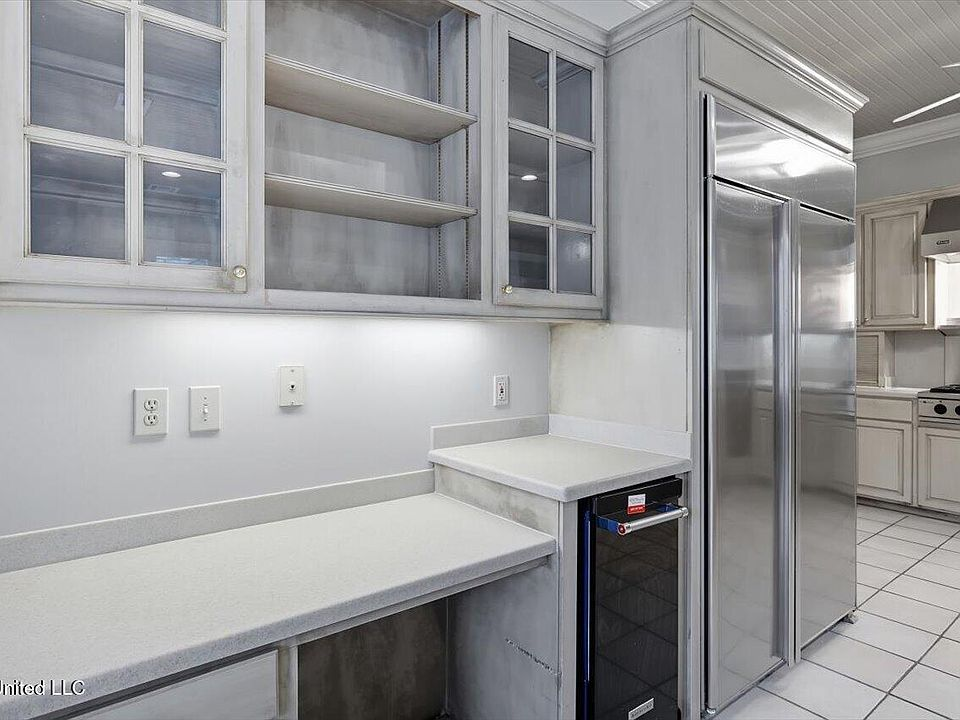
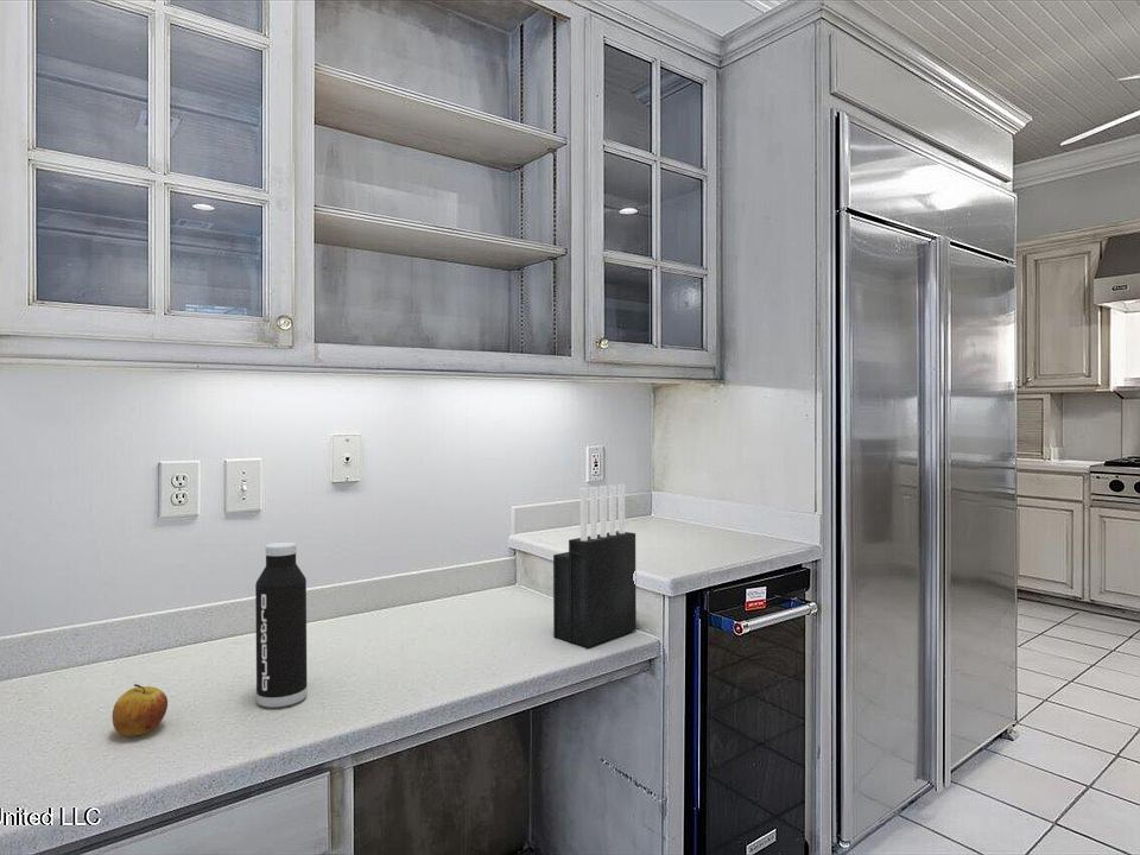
+ knife block (591, 558)
+ water bottle (280, 621)
+ apple (140, 705)
